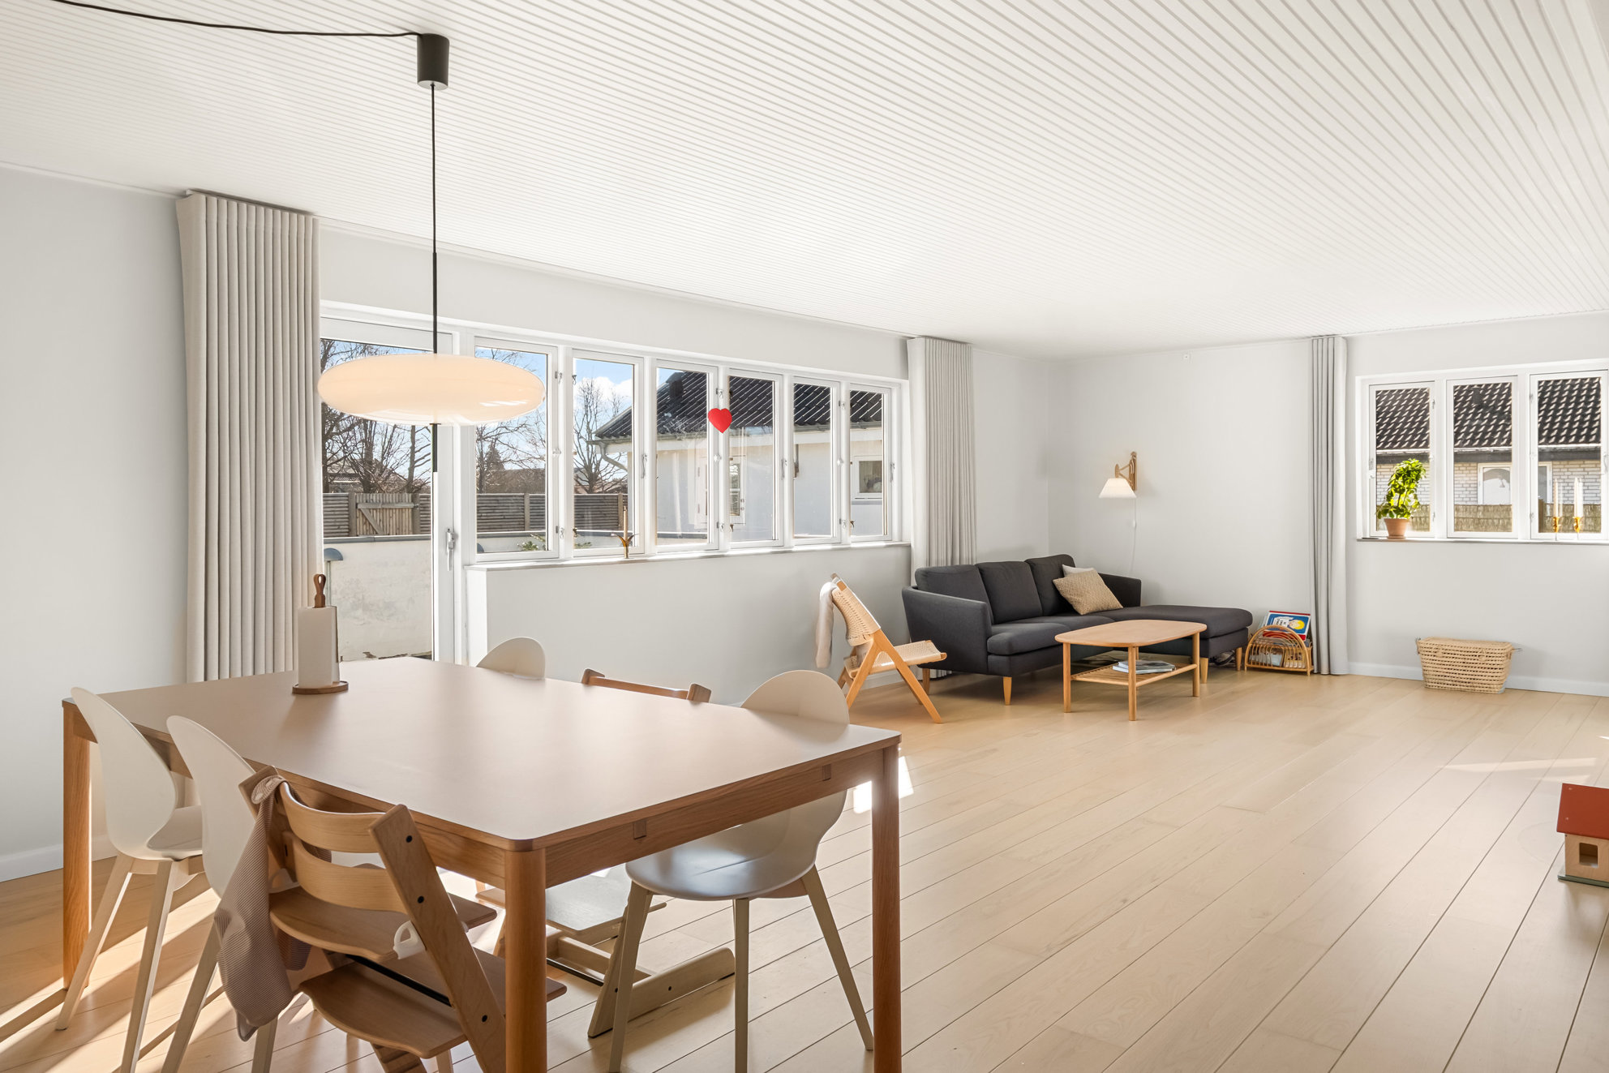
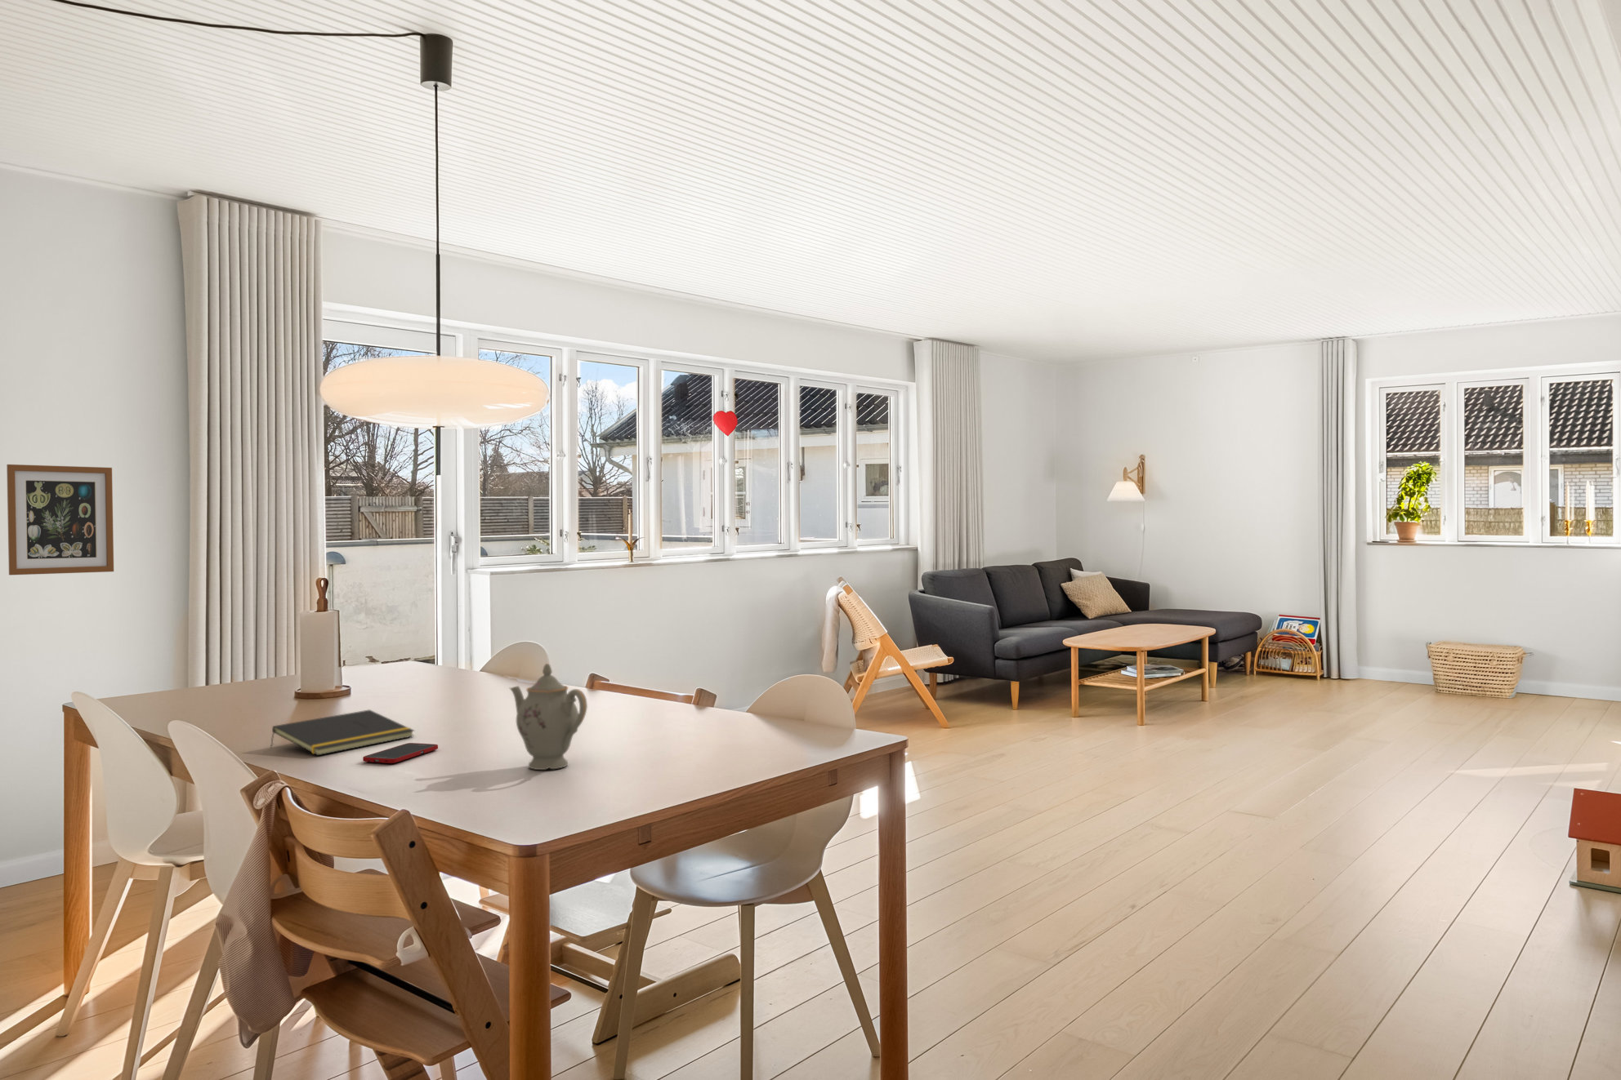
+ wall art (62, 520)
+ cell phone (402, 752)
+ chinaware (546, 715)
+ notepad (345, 730)
